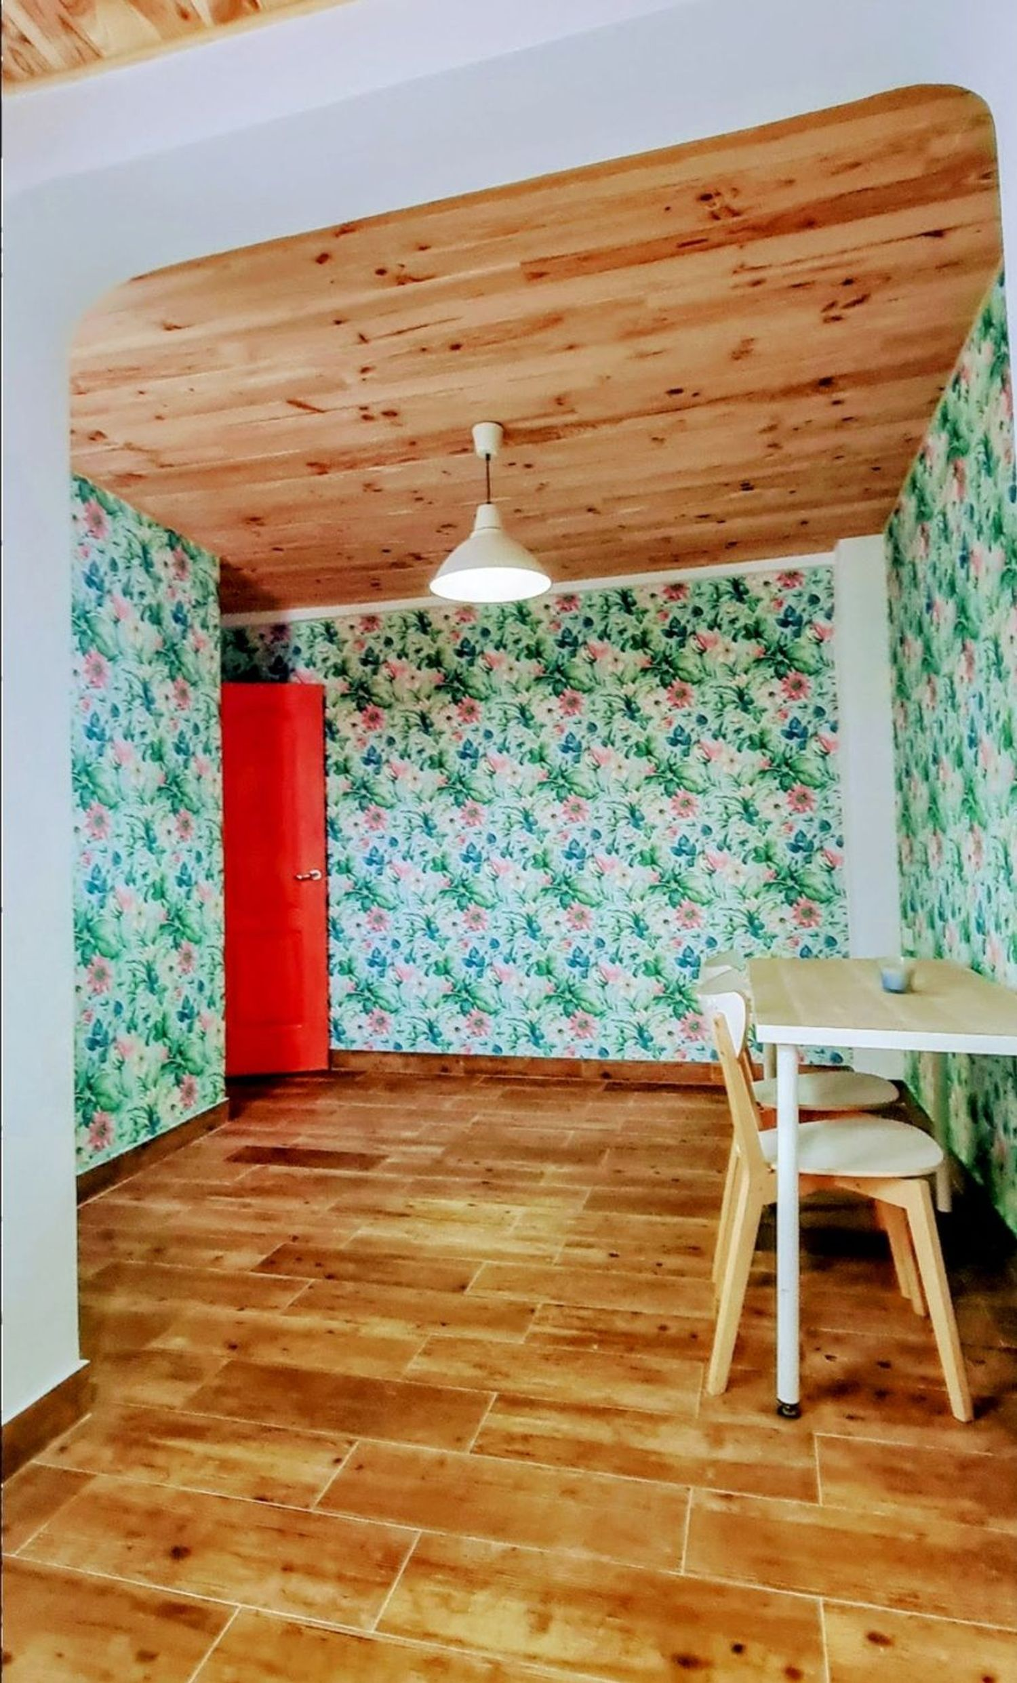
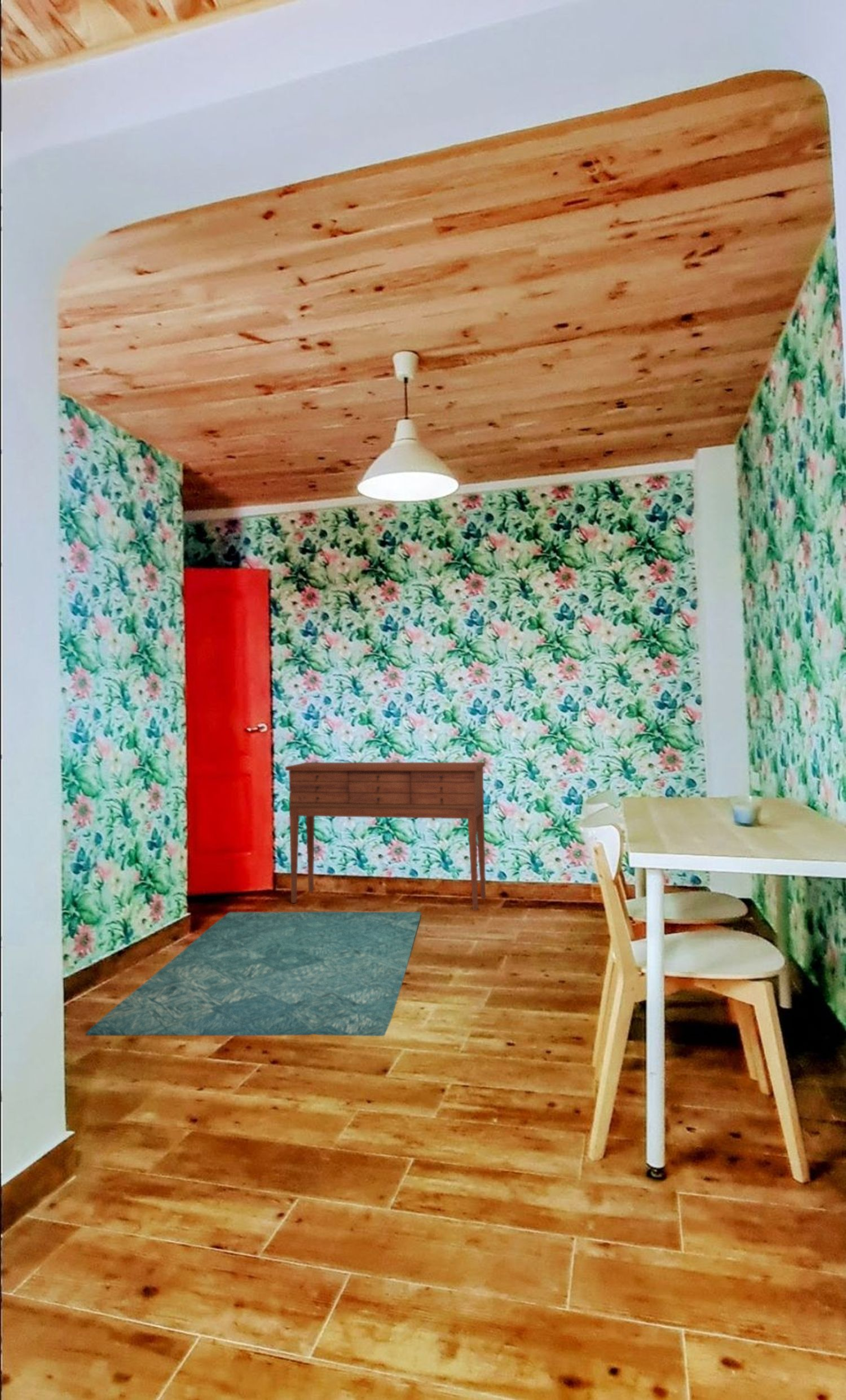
+ console table (386, 817)
+ rug (289, 960)
